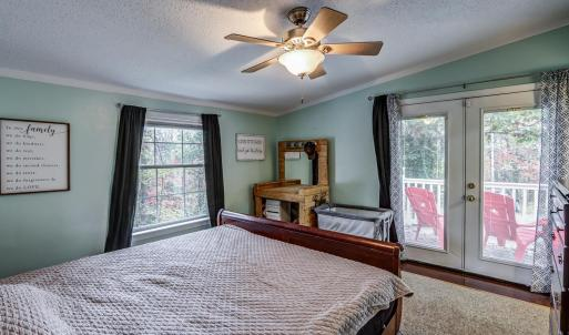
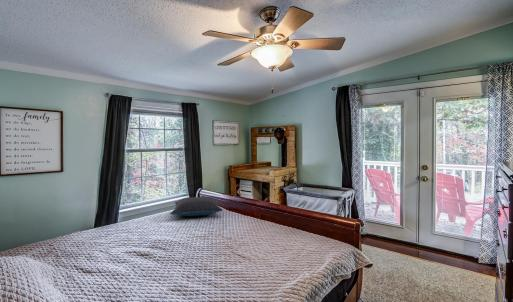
+ pillow (196, 206)
